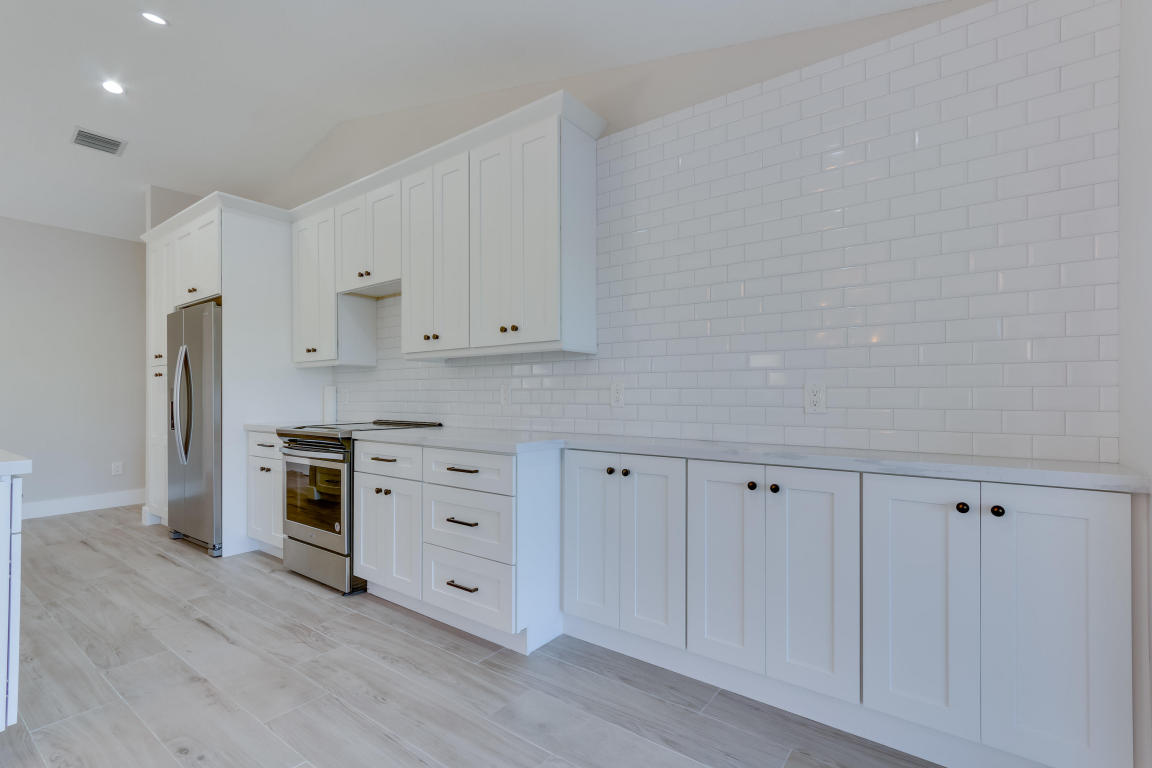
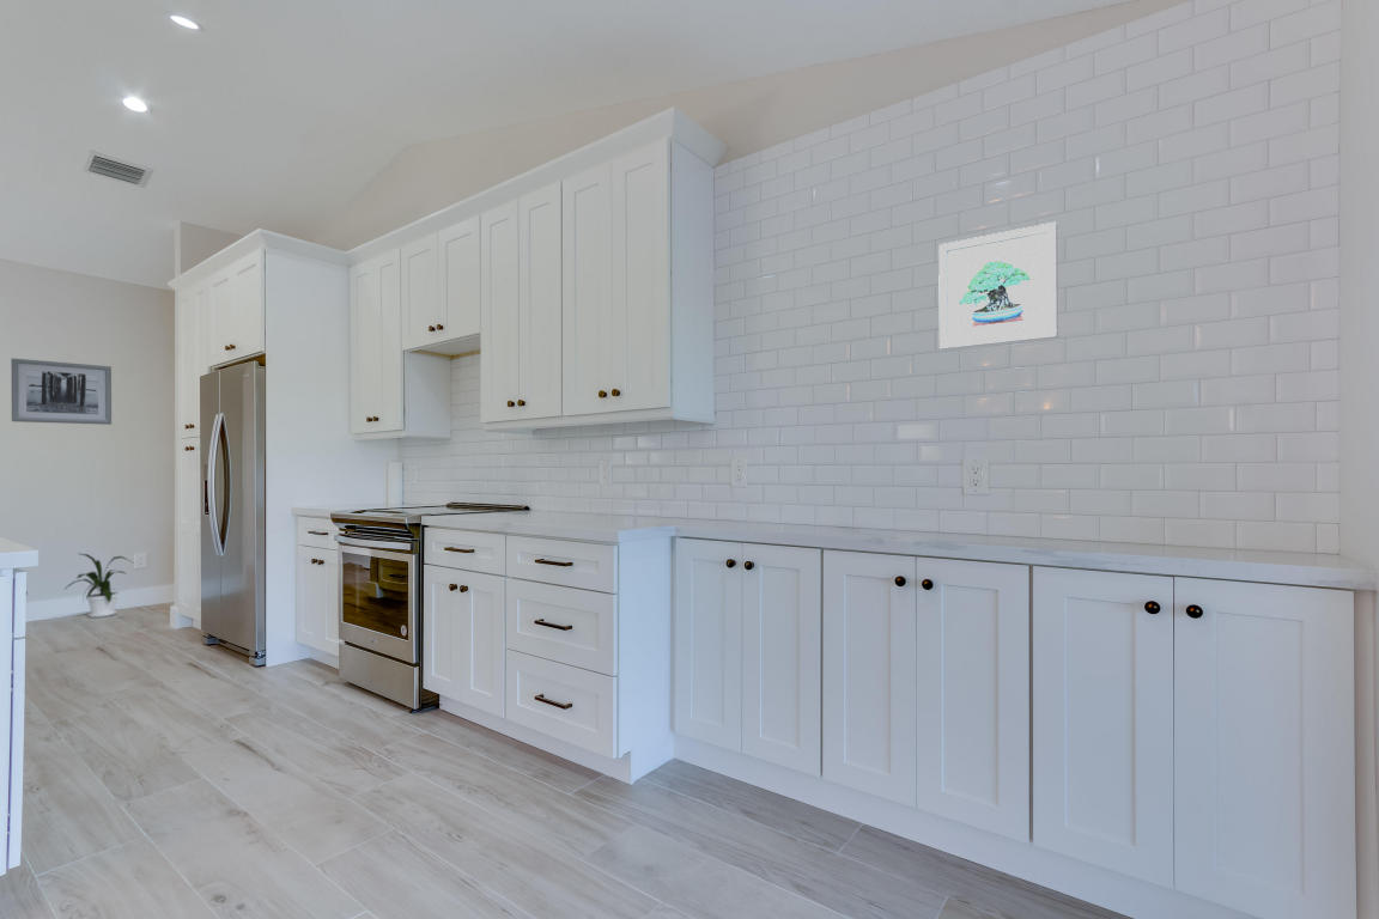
+ wall art (63, 392)
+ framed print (995, 288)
+ house plant (99, 583)
